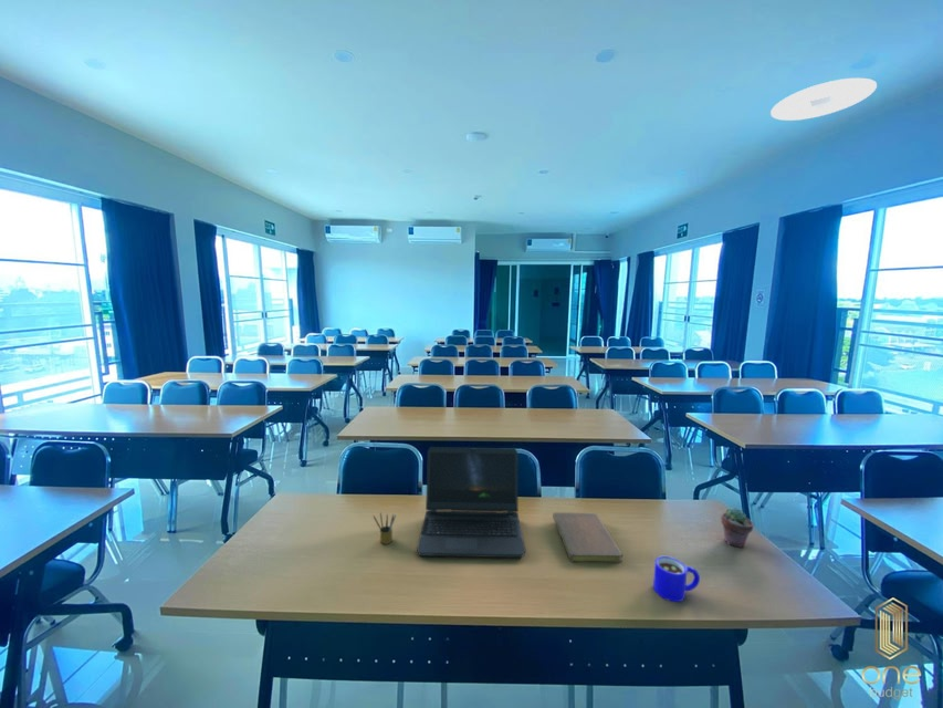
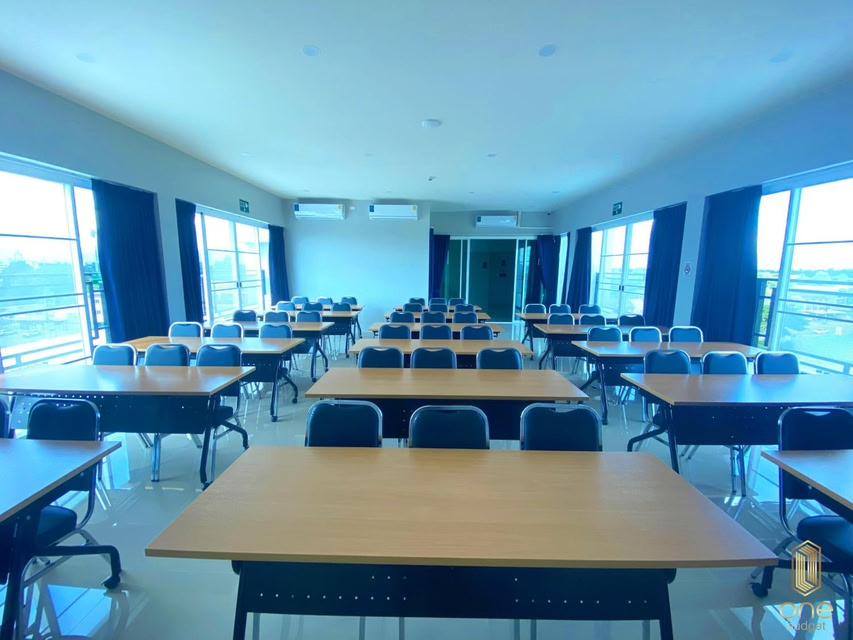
- notebook (584, 534)
- ceiling light (820, 96)
- mug (677, 577)
- potted succulent (736, 525)
- laptop computer (471, 498)
- pencil box (385, 527)
